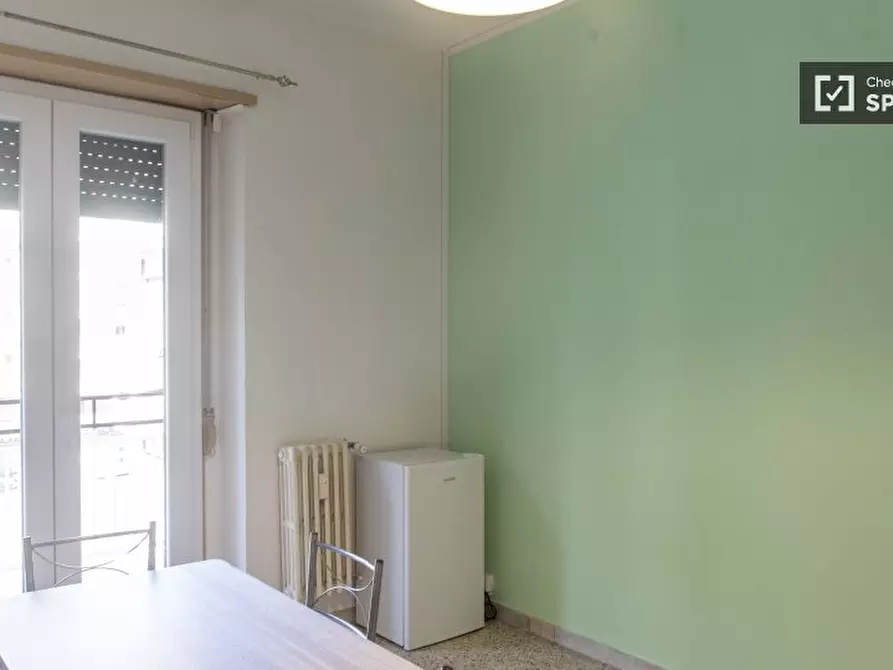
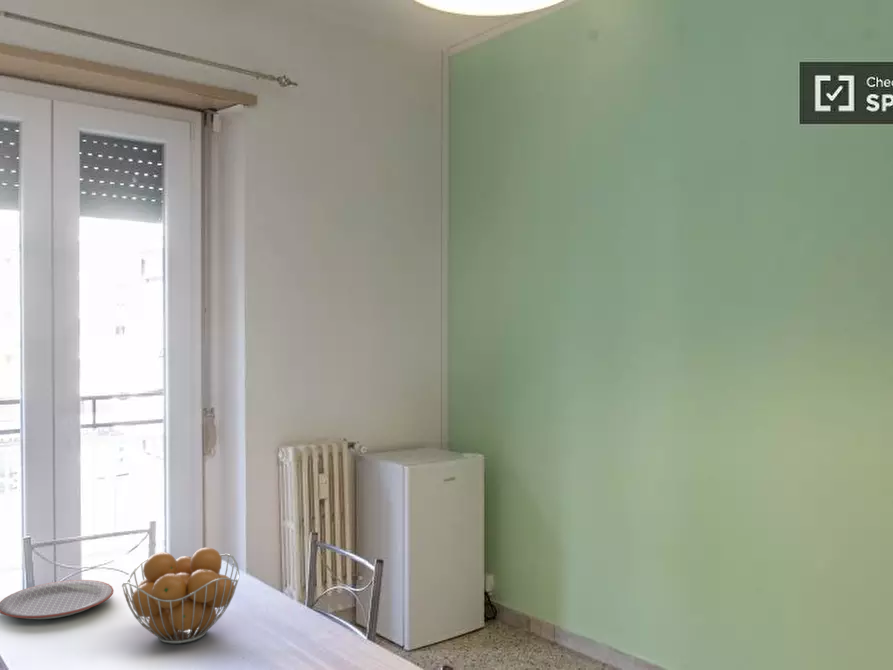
+ fruit basket (182, 593)
+ plate (57, 601)
